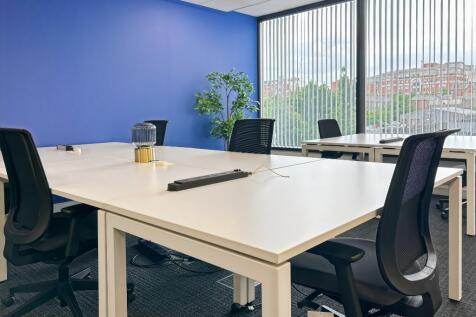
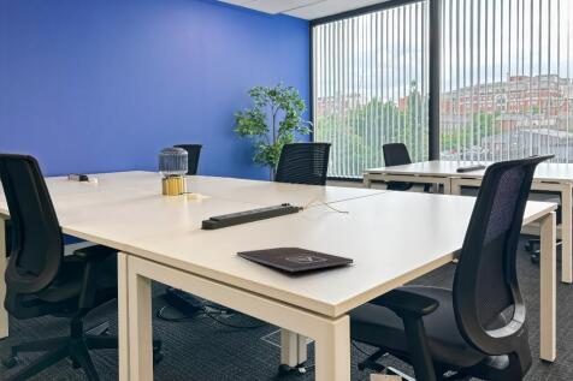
+ book (291, 257)
